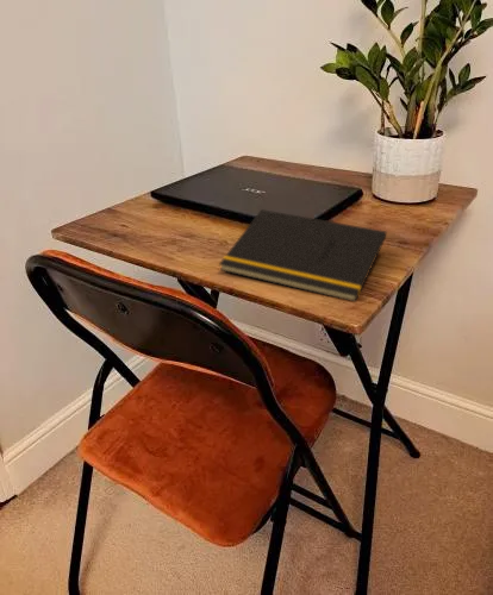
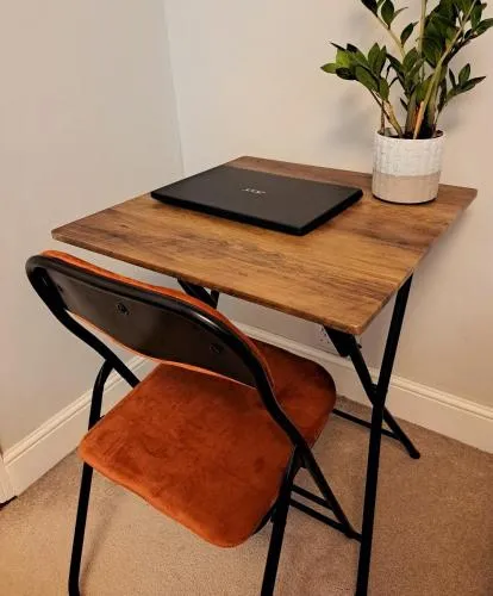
- notepad (302, 250)
